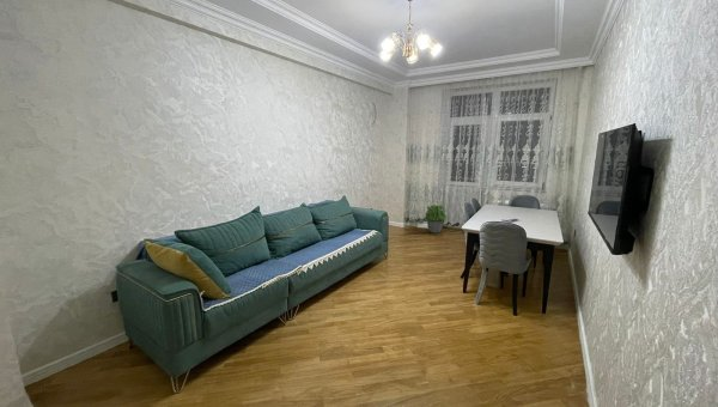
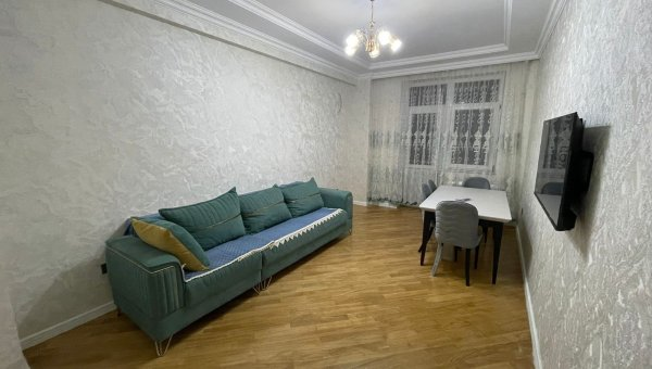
- potted plant (434, 218)
